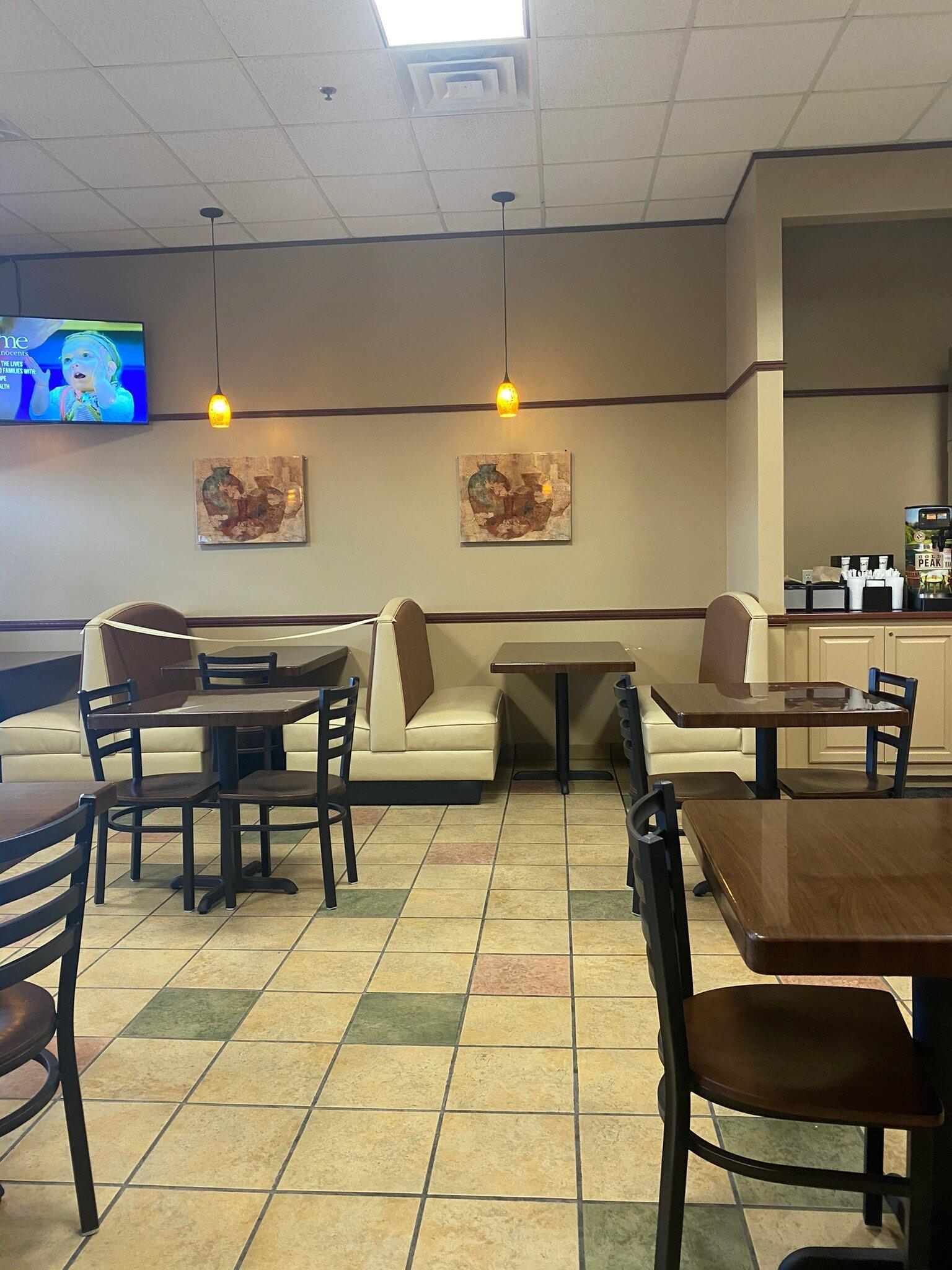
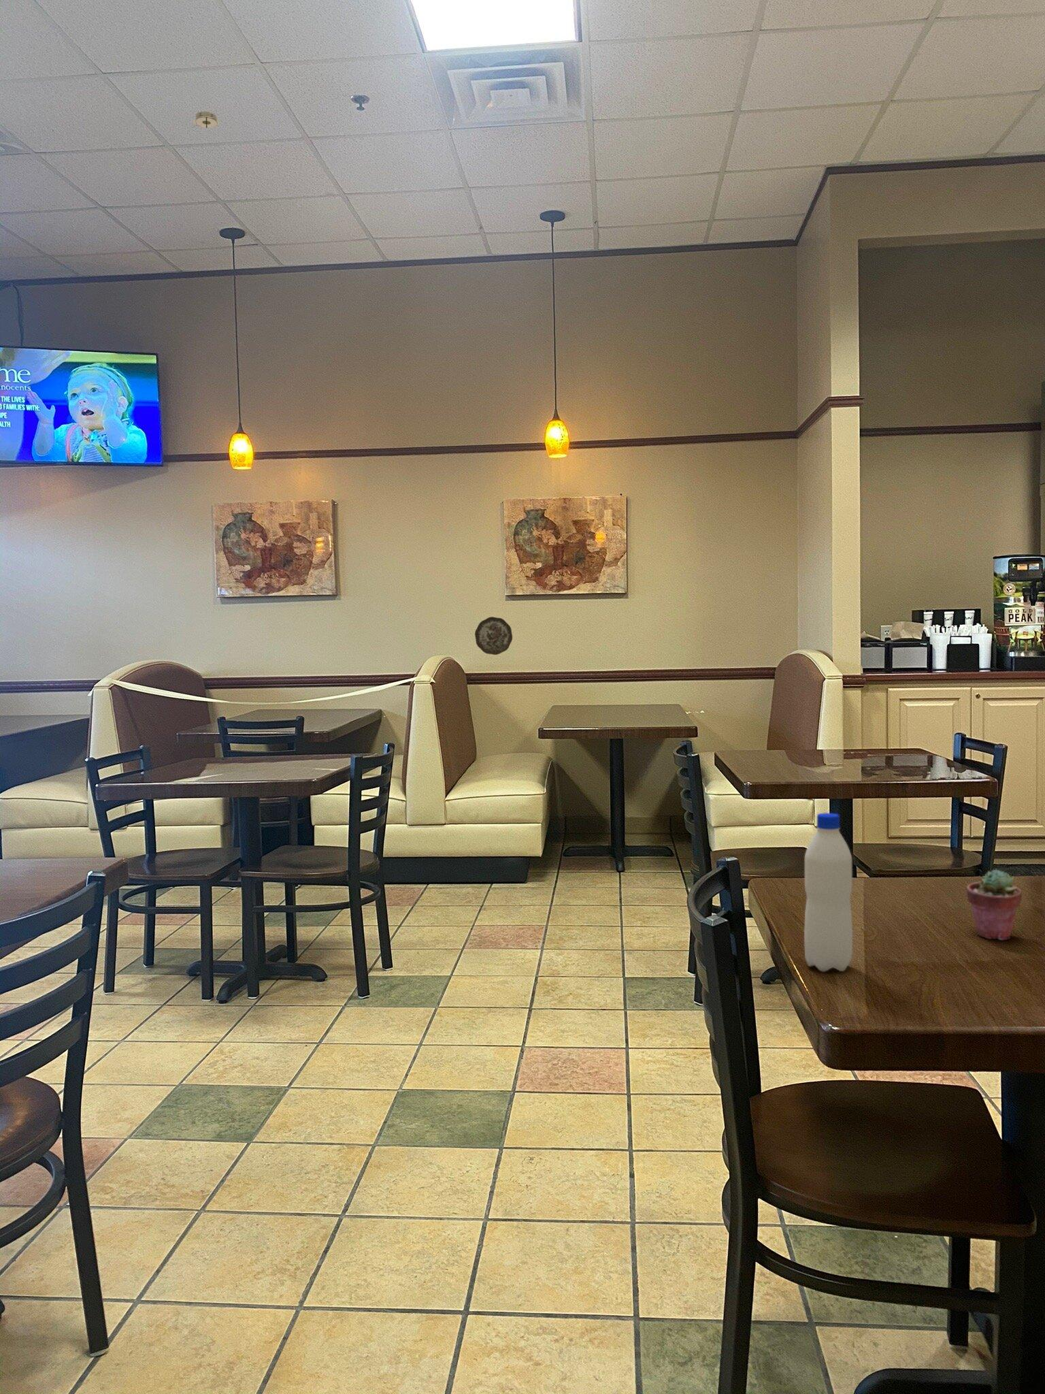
+ smoke detector (205, 120)
+ potted succulent (995, 902)
+ water bottle (828, 890)
+ decorative plate (493, 636)
